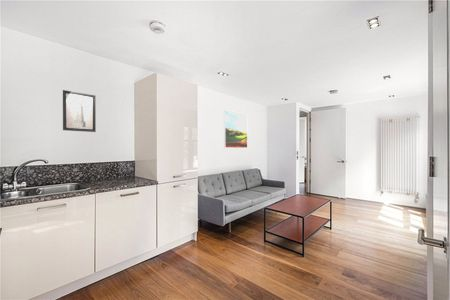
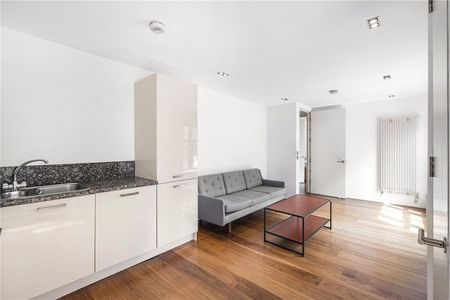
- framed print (236, 130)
- wall art (79, 112)
